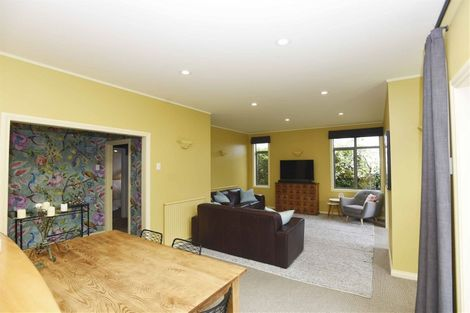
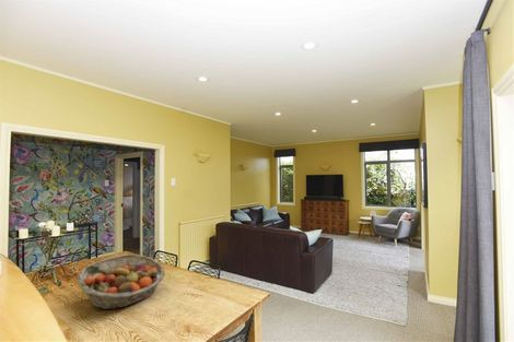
+ fruit basket (124, 279)
